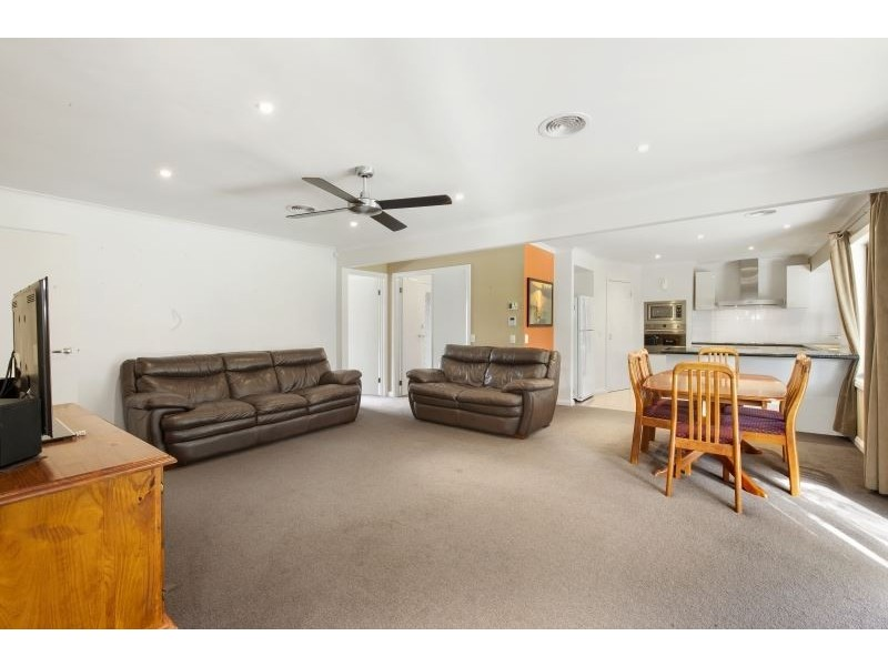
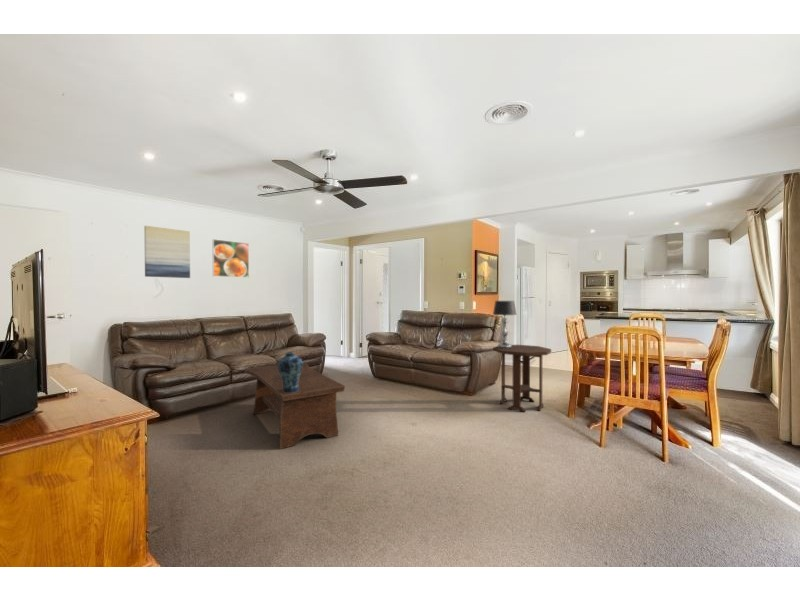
+ table lamp (504, 324)
+ coffee table (292, 399)
+ vase (290, 371)
+ side table (522, 376)
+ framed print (231, 259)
+ wall art (168, 253)
